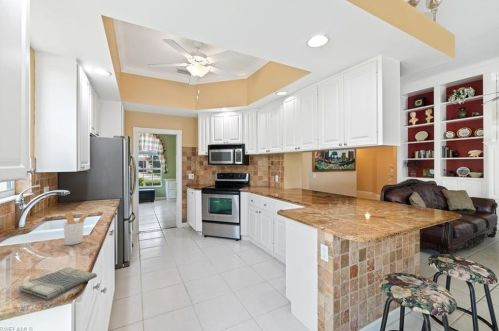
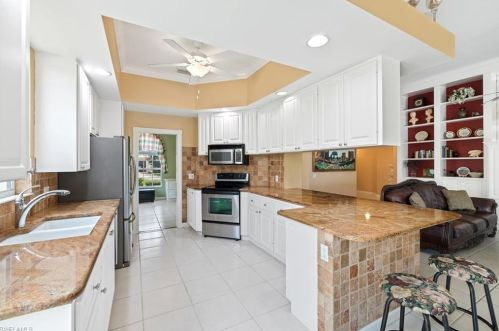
- utensil holder (78, 226)
- dish towel (59, 279)
